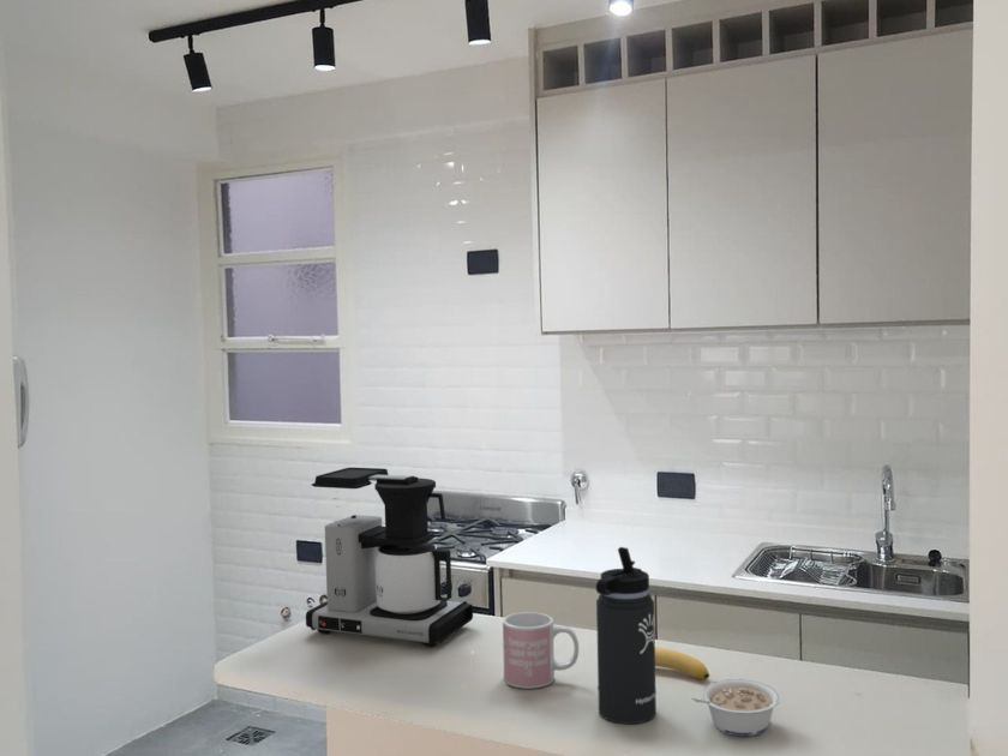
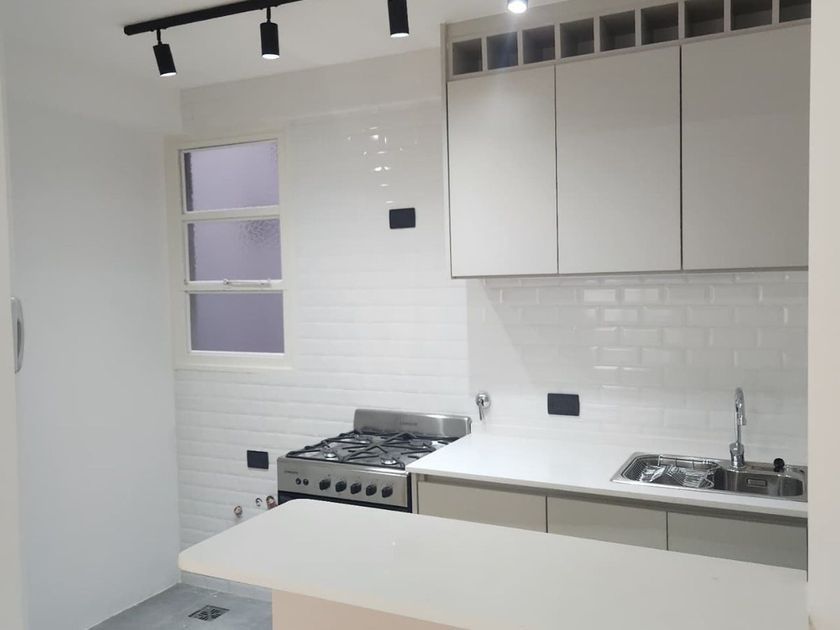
- thermos bottle (622, 631)
- mug (536, 649)
- banana (660, 662)
- coffee maker (388, 552)
- legume (739, 707)
